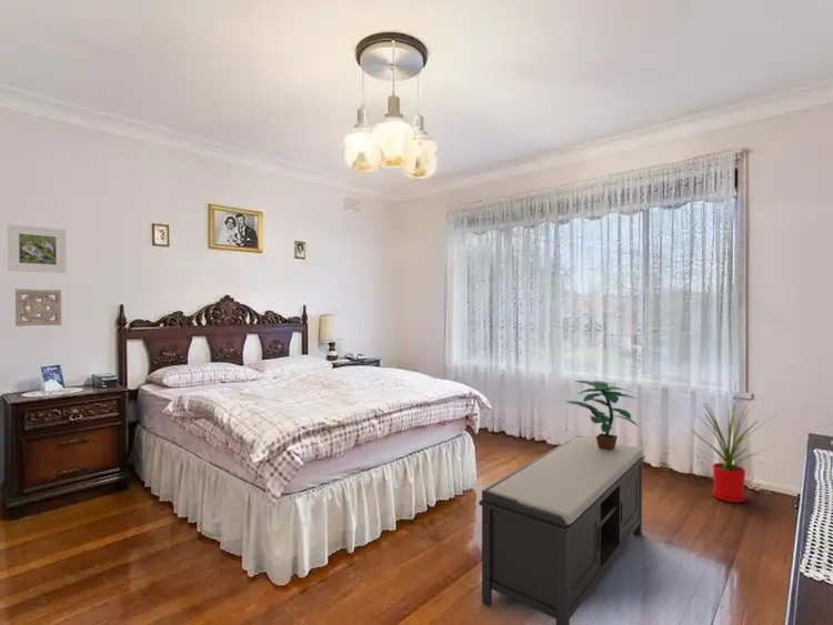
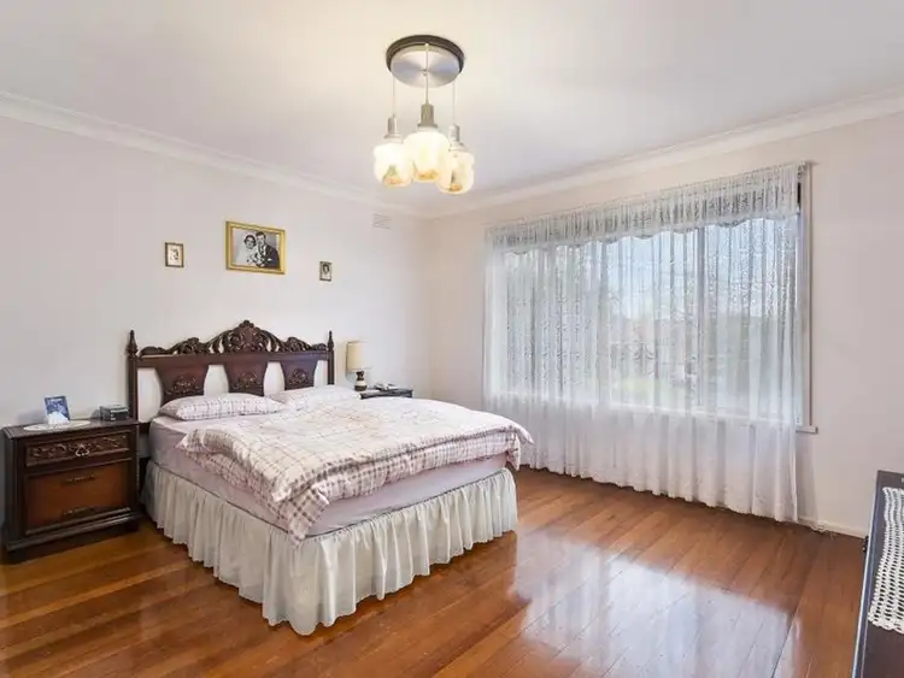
- bench (572, 514)
- wall ornament (38, 308)
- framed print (38, 249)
- house plant (729, 447)
- potted plant (602, 414)
